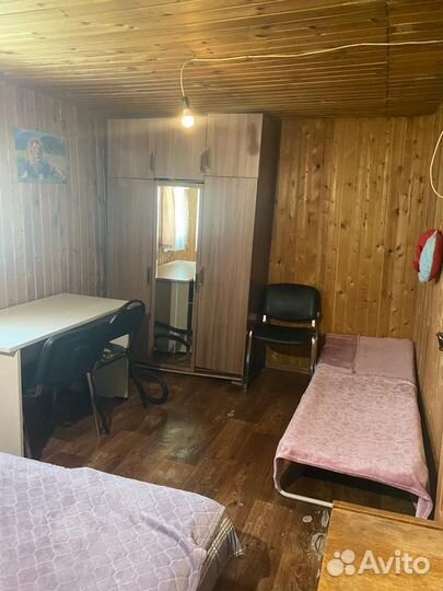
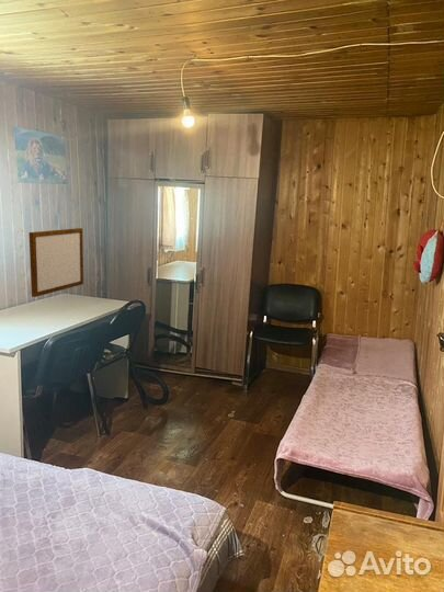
+ writing board (58, 260)
